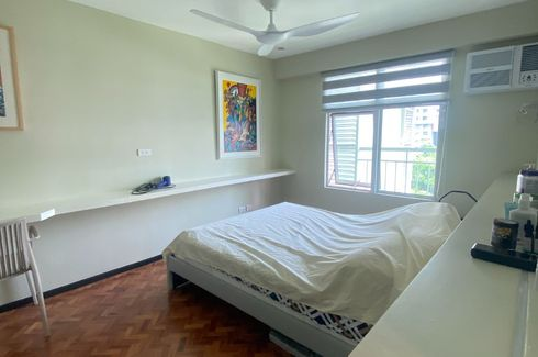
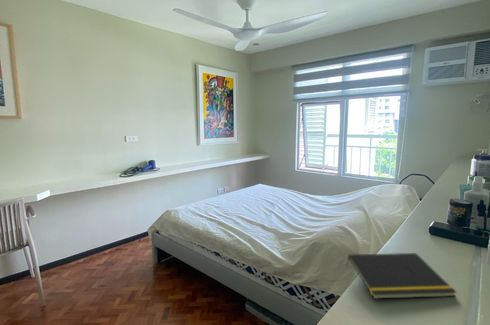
+ notepad (397, 273)
